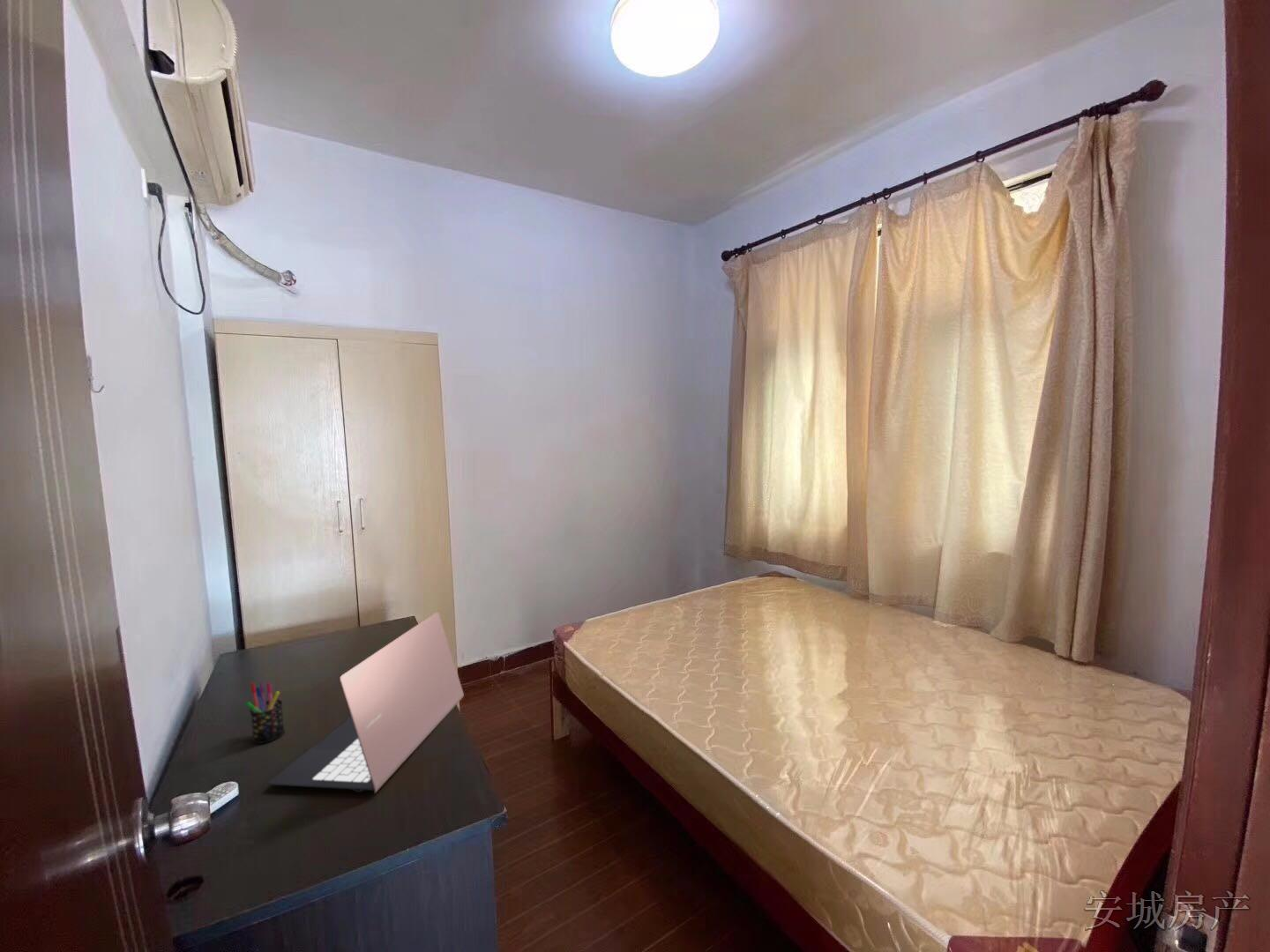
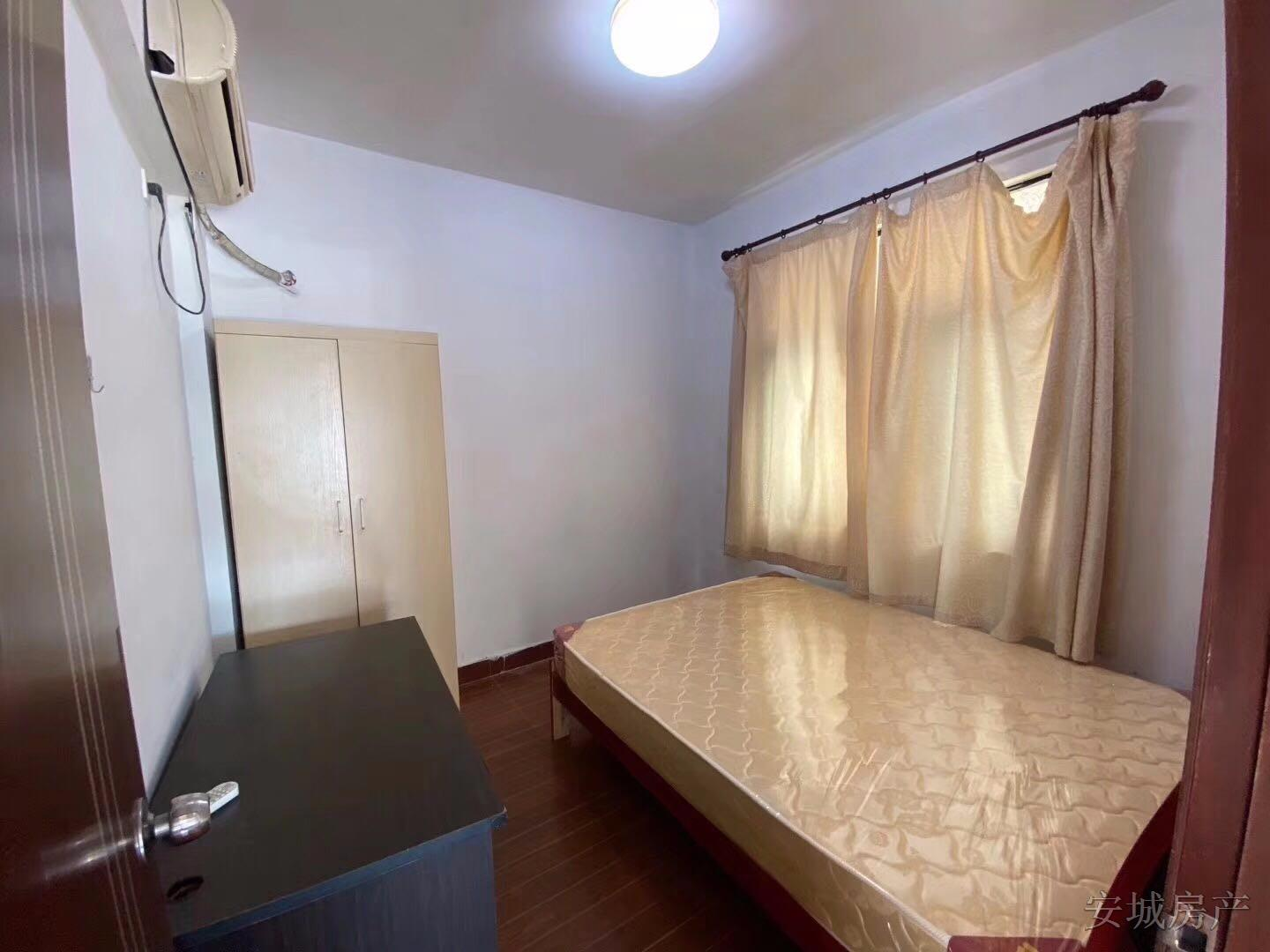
- laptop (375, 688)
- pen holder (262, 711)
